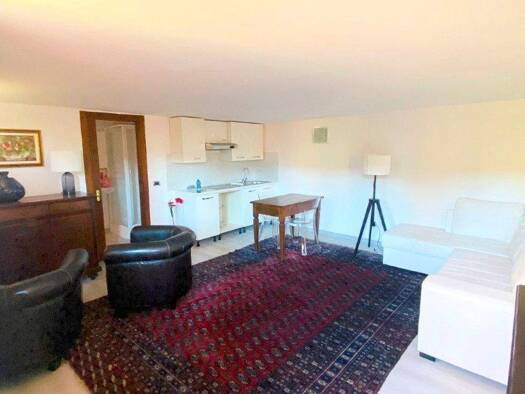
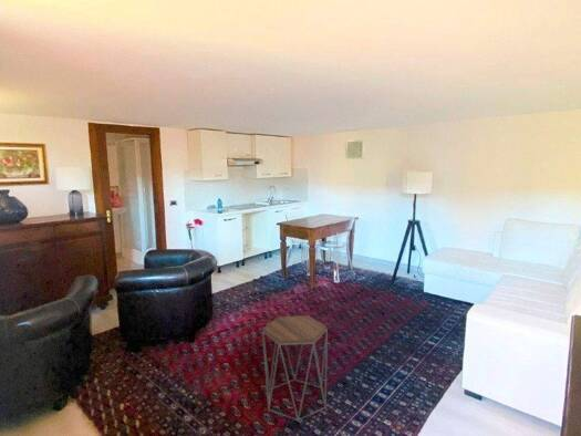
+ side table (298, 363)
